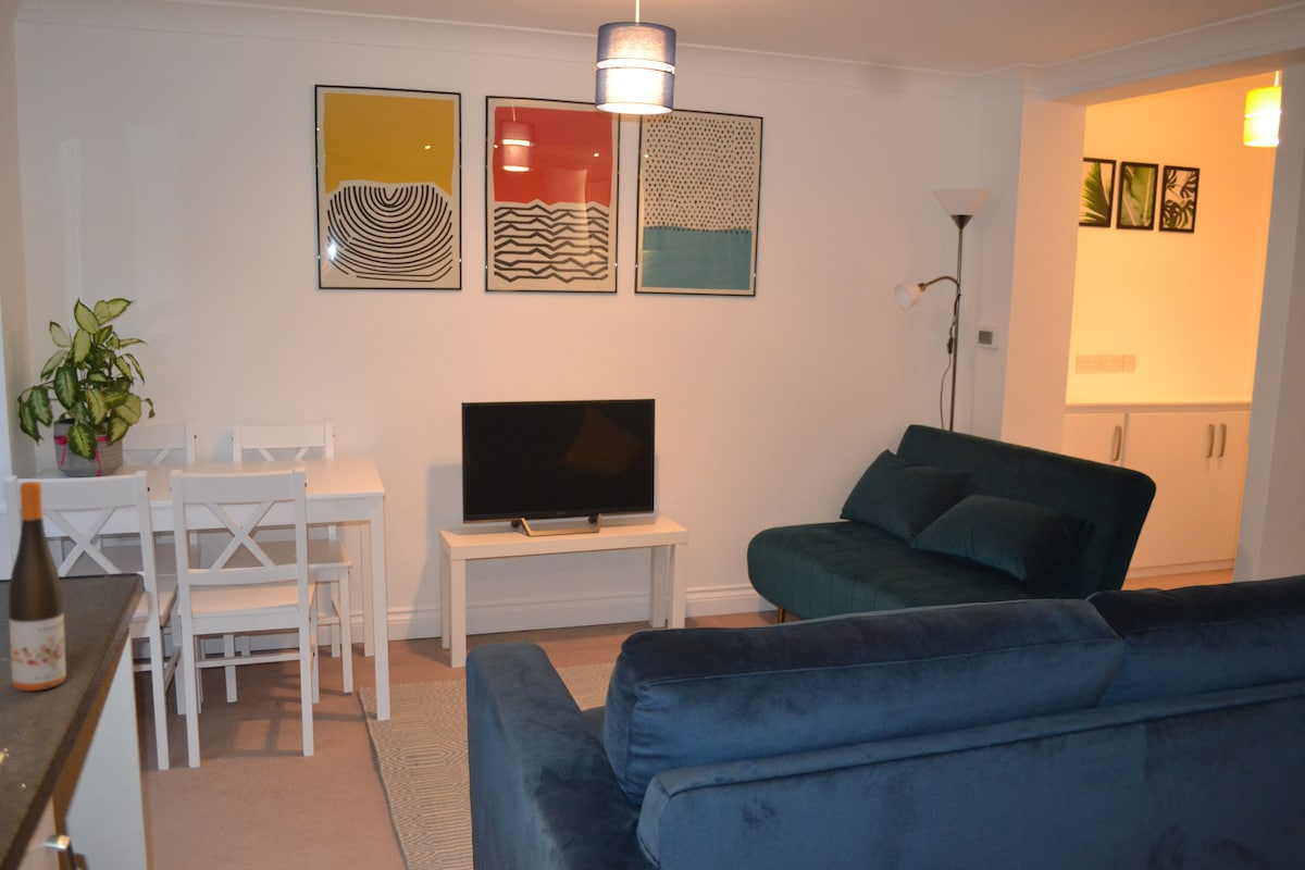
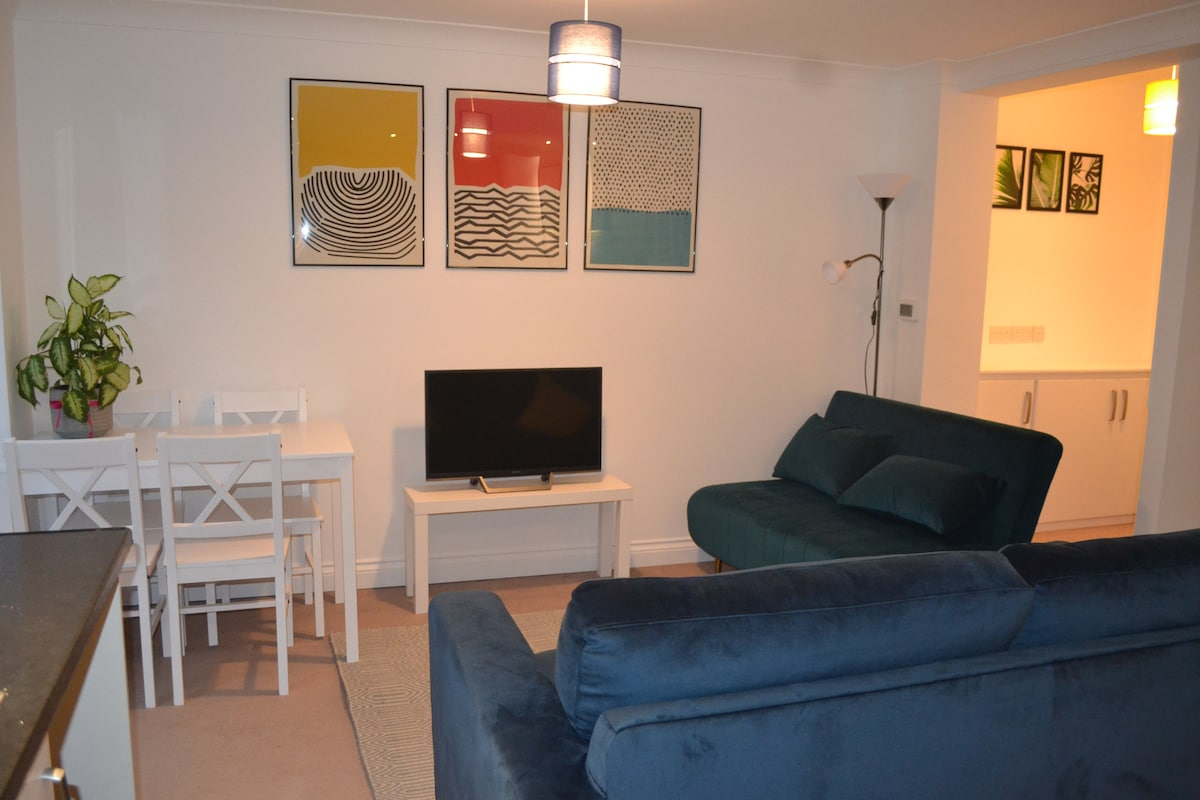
- wine bottle (35, 583)
